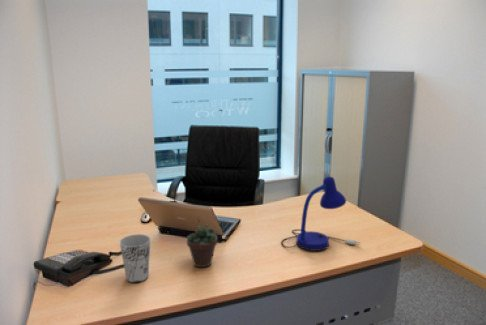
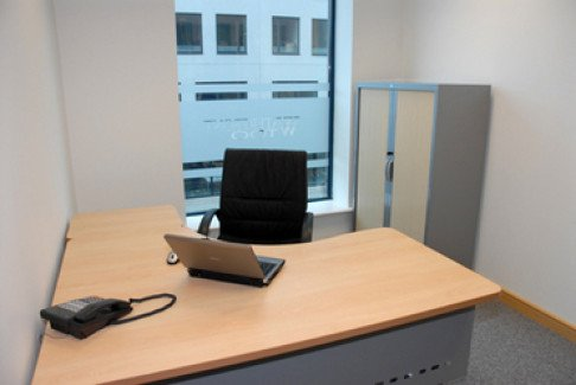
- desk lamp (320, 205)
- cup (136, 258)
- succulent plant (202, 240)
